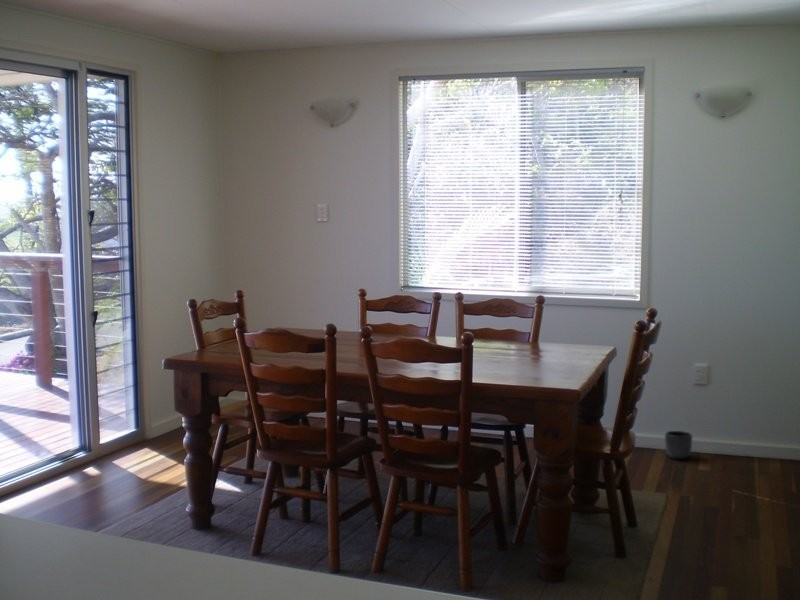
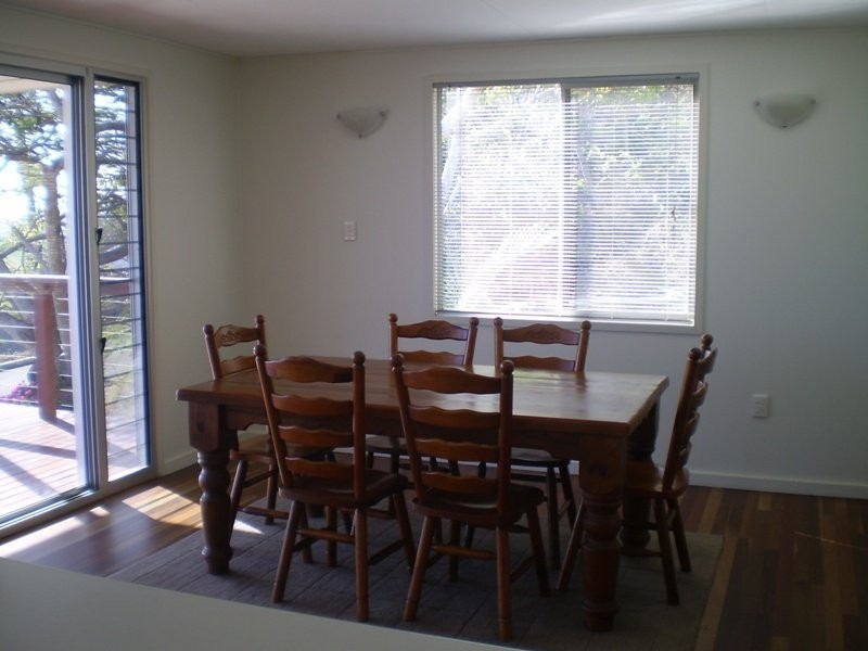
- planter (678, 445)
